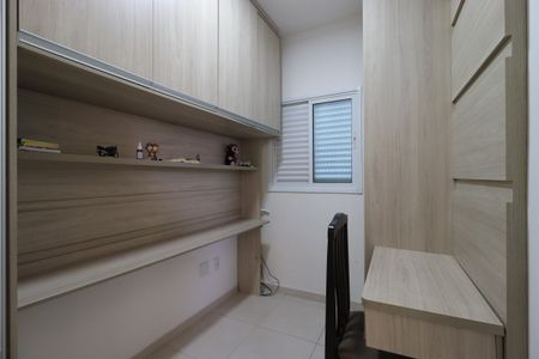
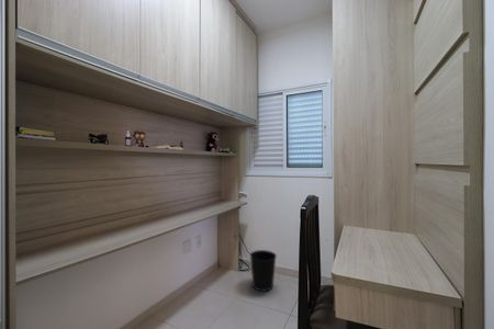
+ wastebasket (262, 270)
